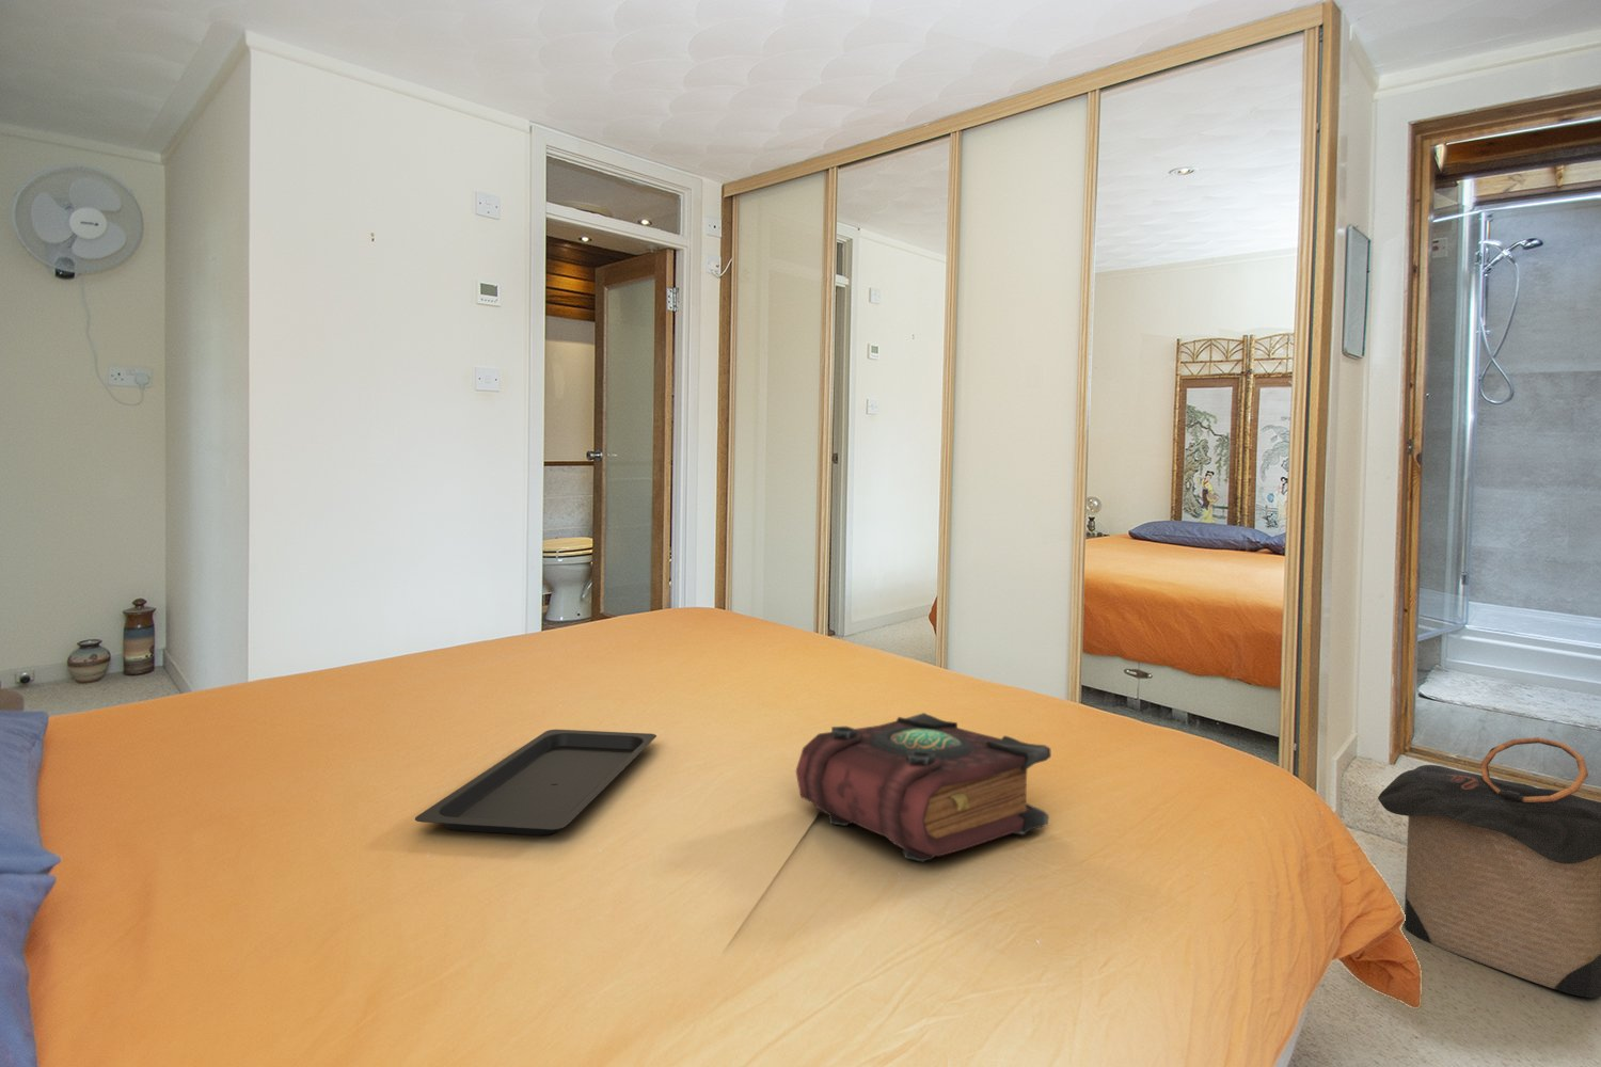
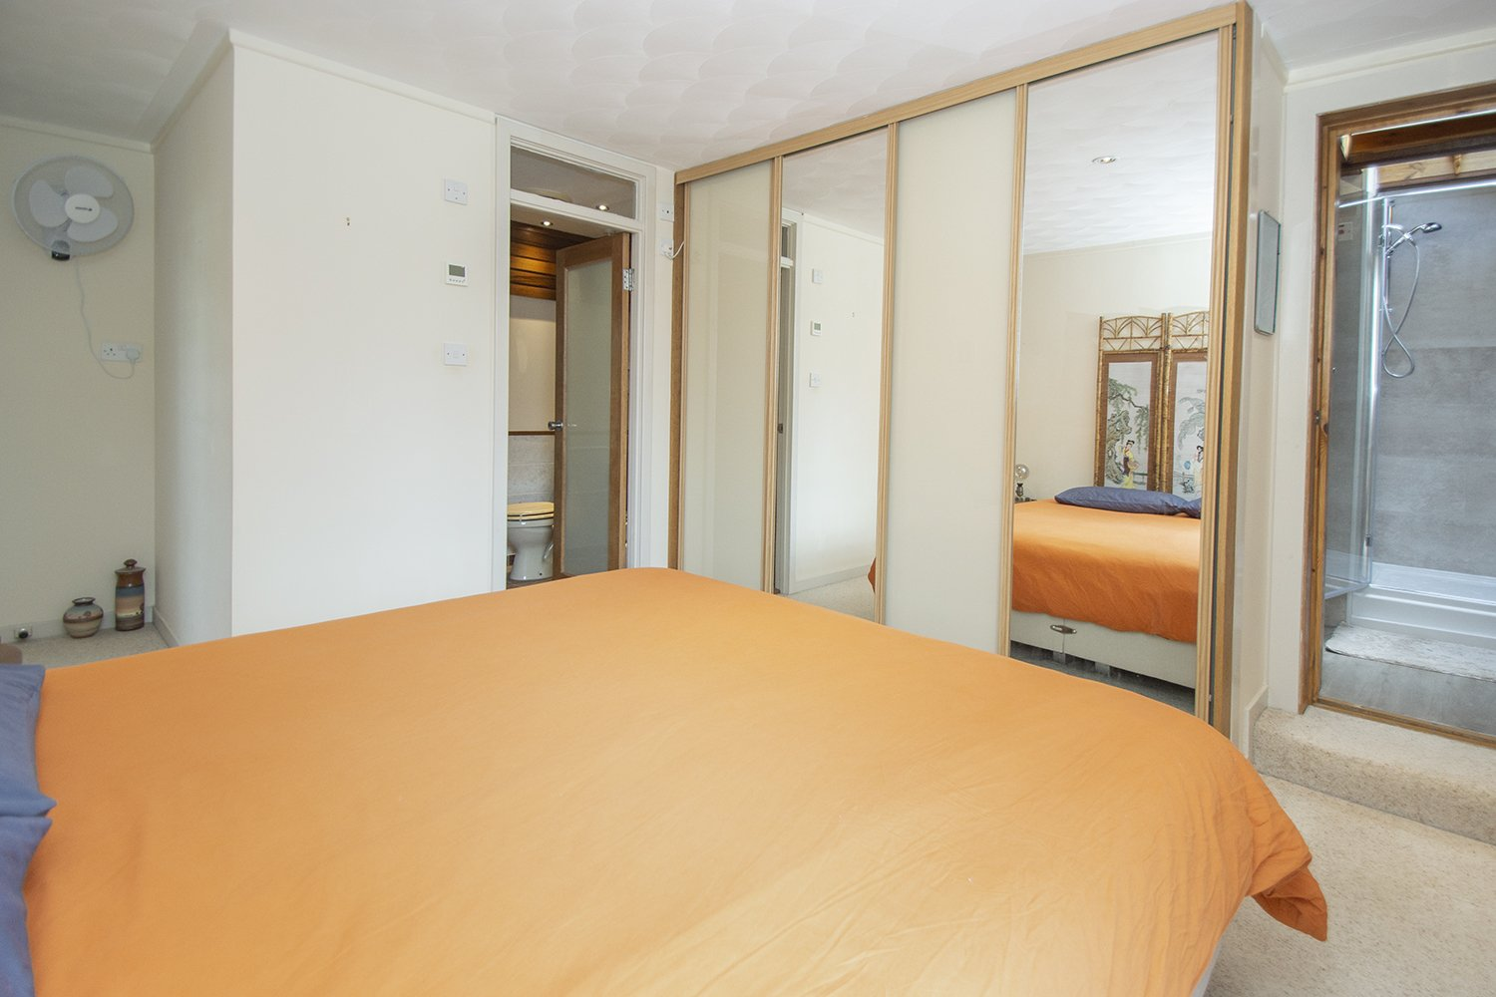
- laundry hamper (1497, 847)
- book (920, 776)
- serving tray (554, 776)
